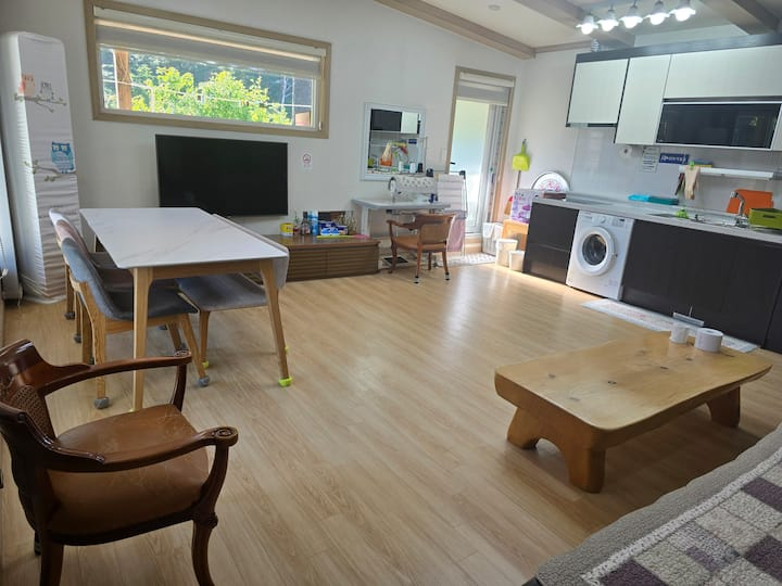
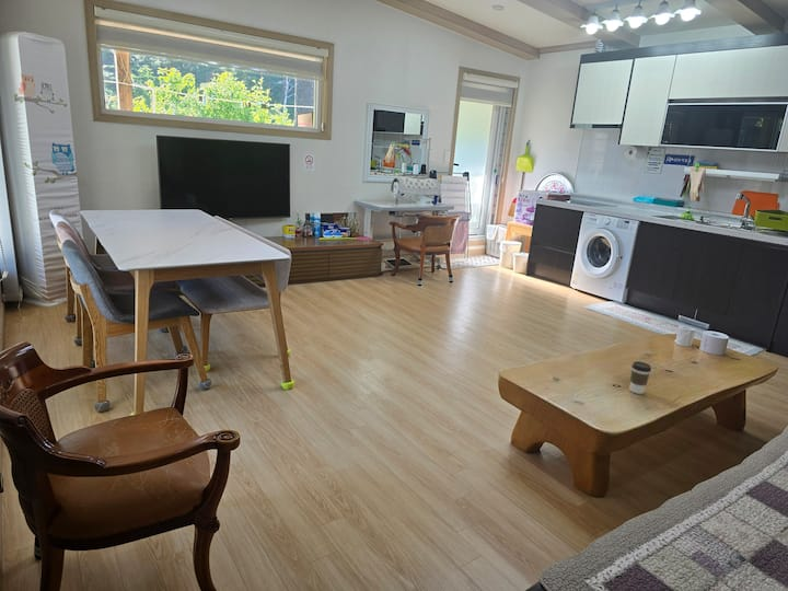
+ coffee cup (639, 378)
